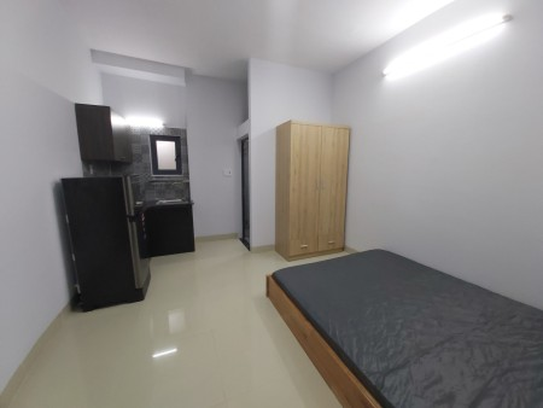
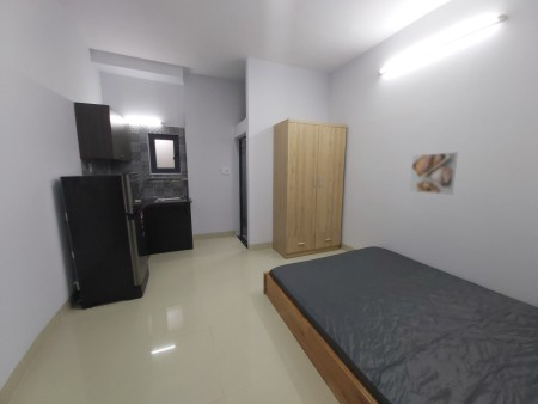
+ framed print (430, 173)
